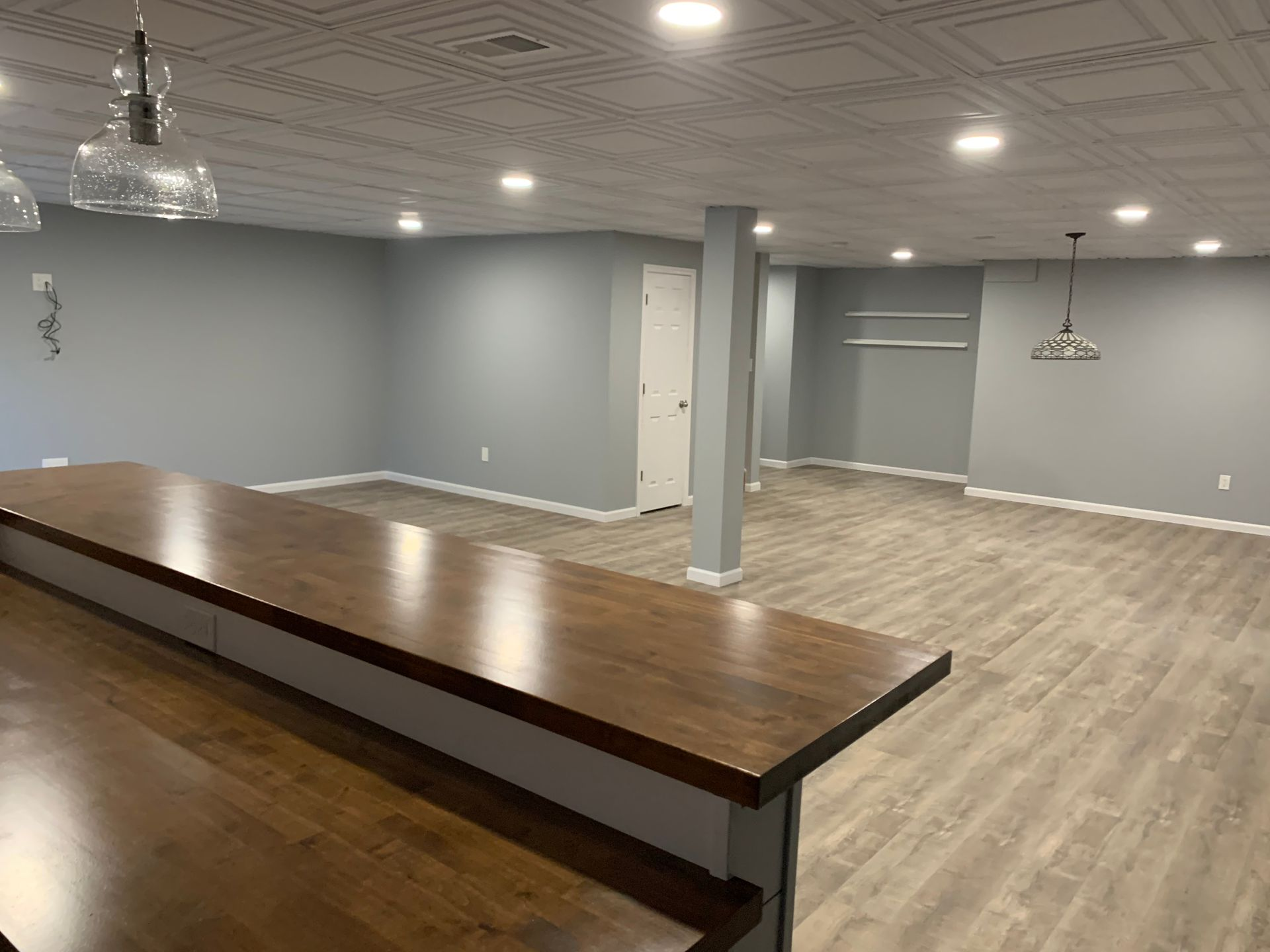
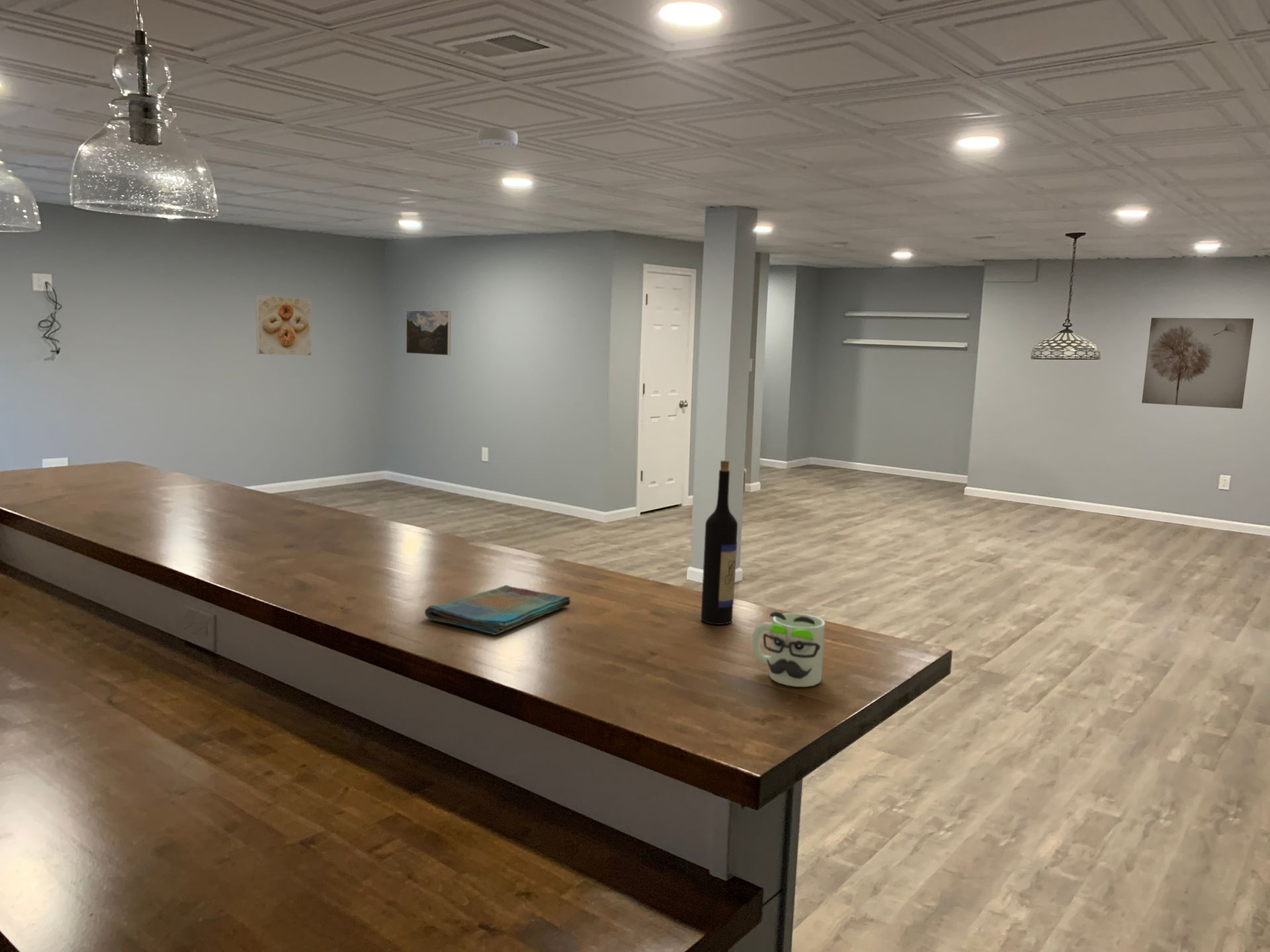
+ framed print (428, 333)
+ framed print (284, 326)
+ dish towel (499, 606)
+ wall art (1195, 362)
+ mug (787, 642)
+ wine bottle (720, 541)
+ smoke detector (497, 138)
